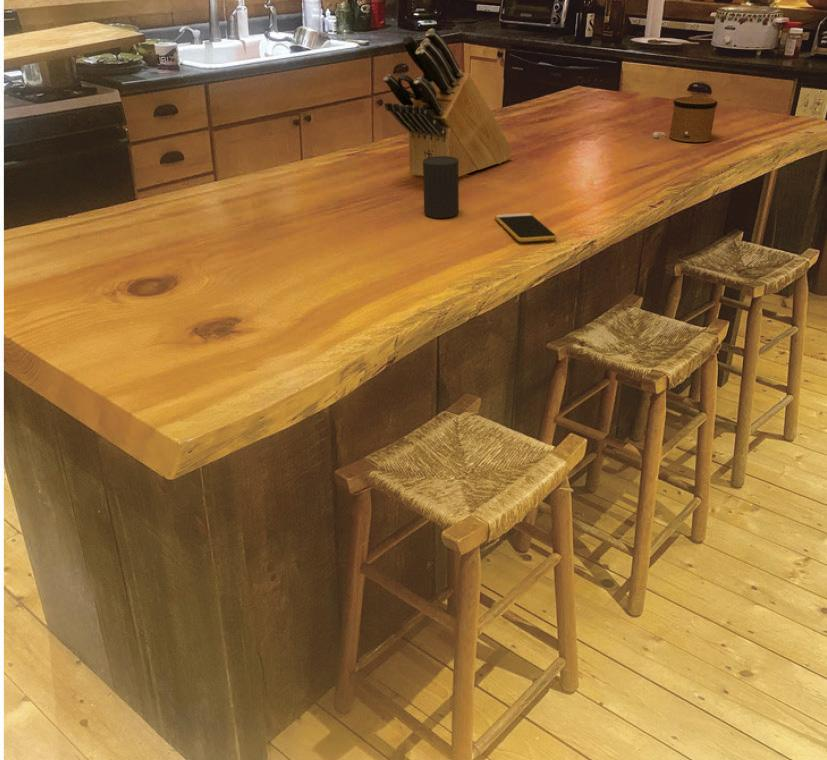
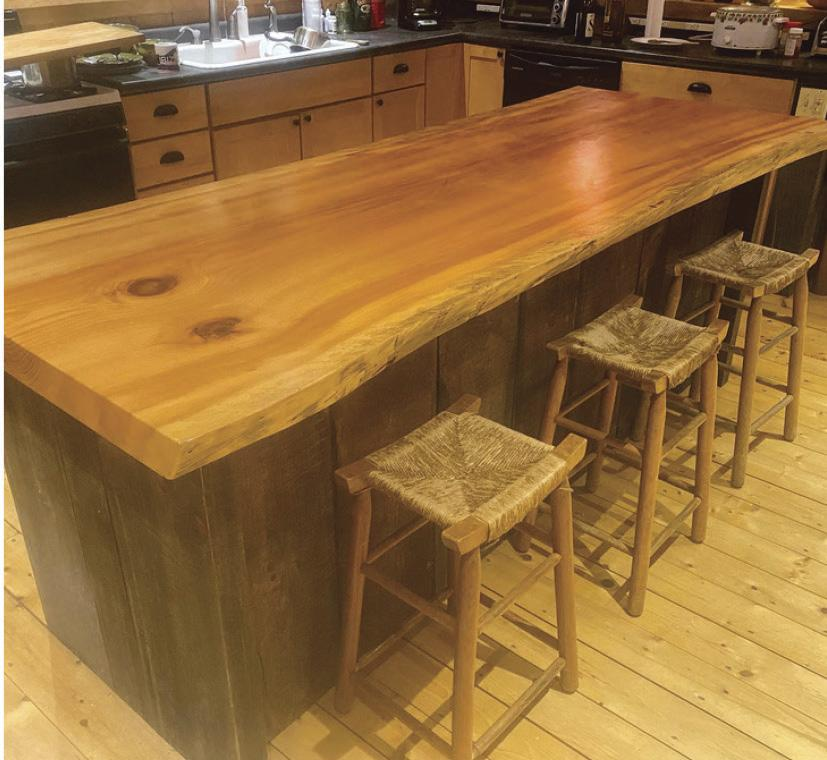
- smartphone (524, 227)
- knife block (451, 101)
- speaker (684, 116)
- cup (441, 186)
